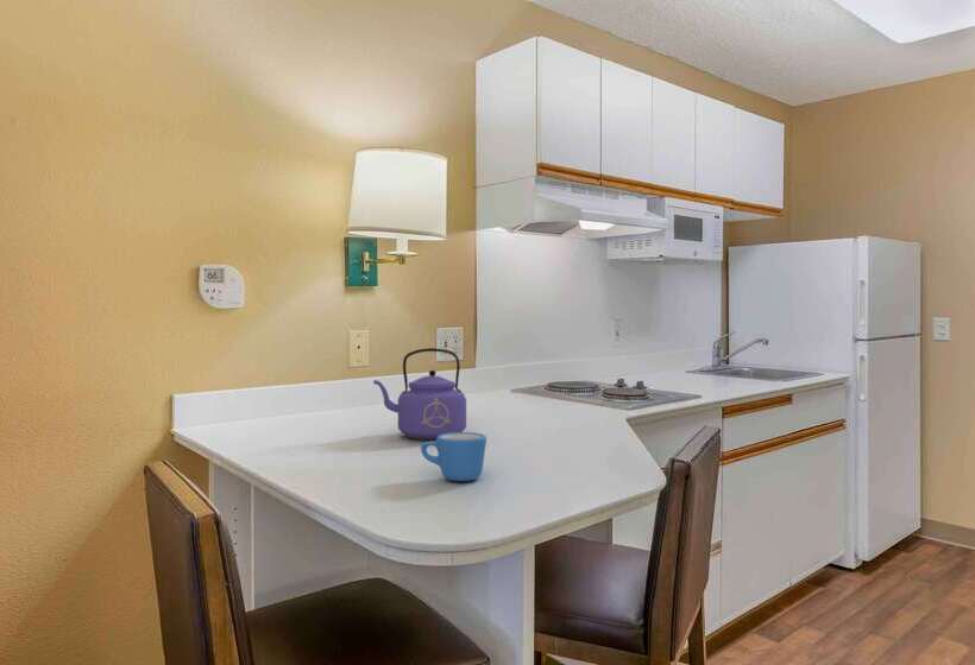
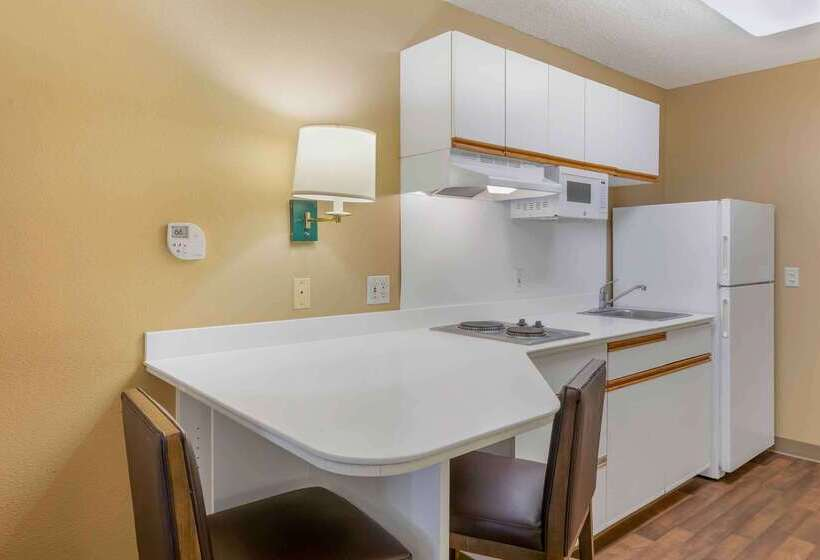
- kettle (420, 392)
- mug (453, 456)
